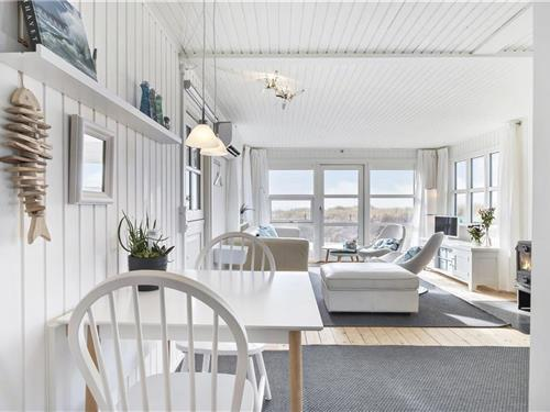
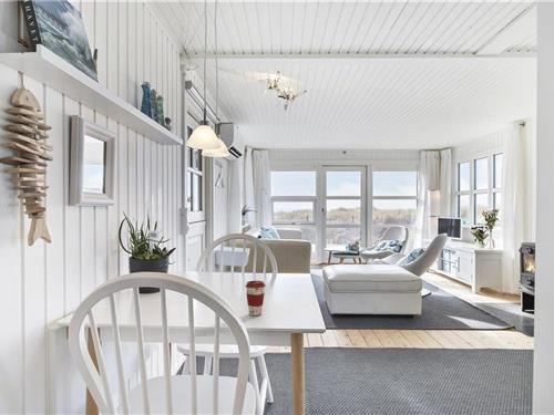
+ coffee cup (255, 298)
